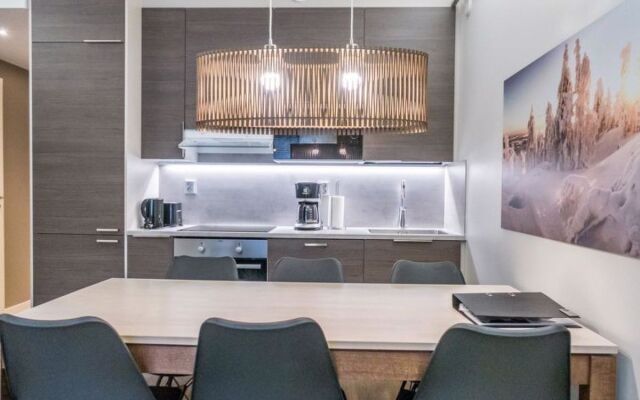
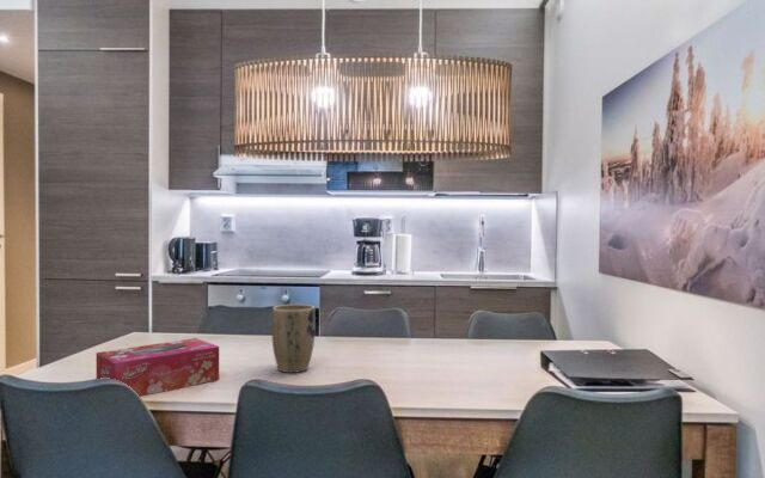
+ tissue box (159, 366)
+ plant pot (293, 337)
